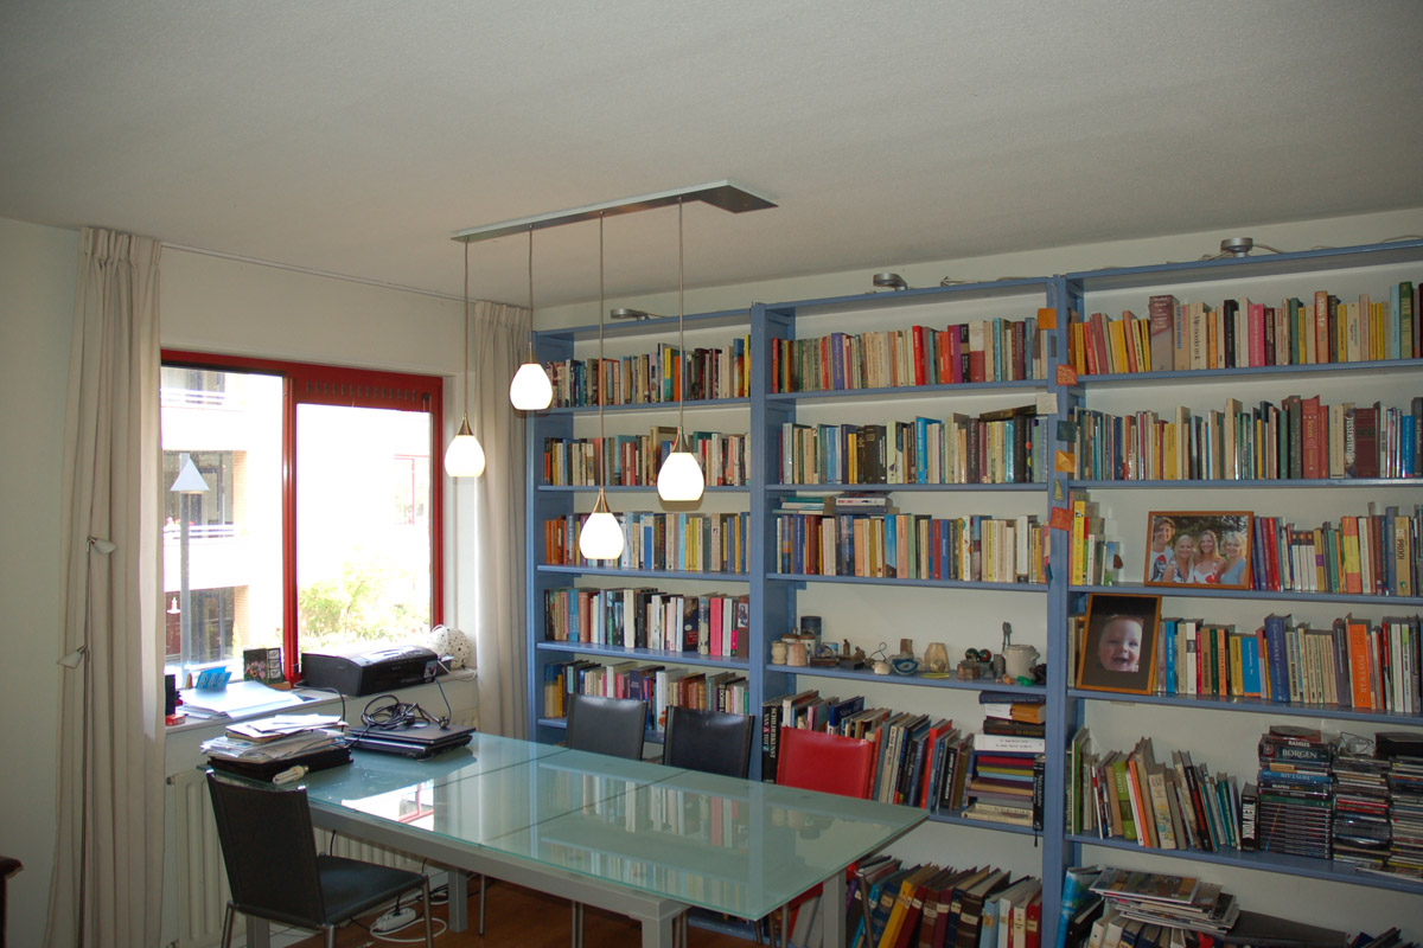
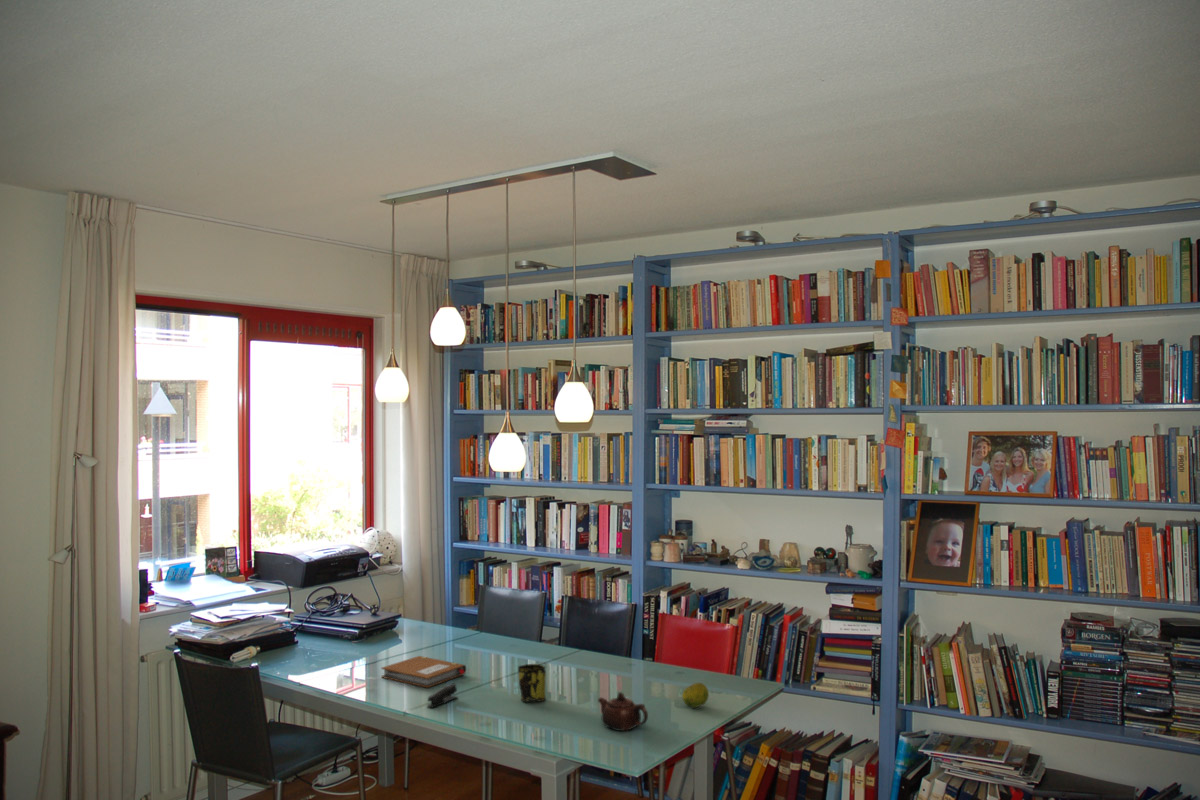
+ fruit (695, 694)
+ mug (531, 682)
+ teapot (622, 709)
+ stapler (442, 694)
+ notebook (425, 670)
